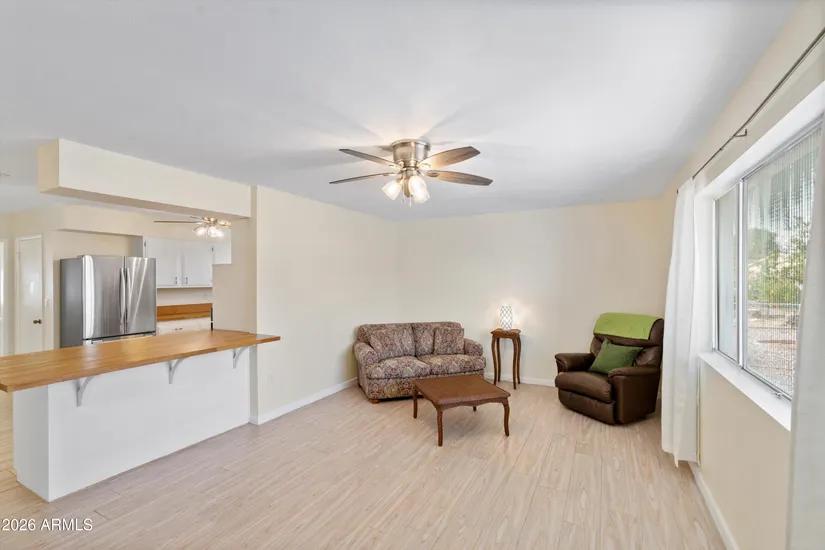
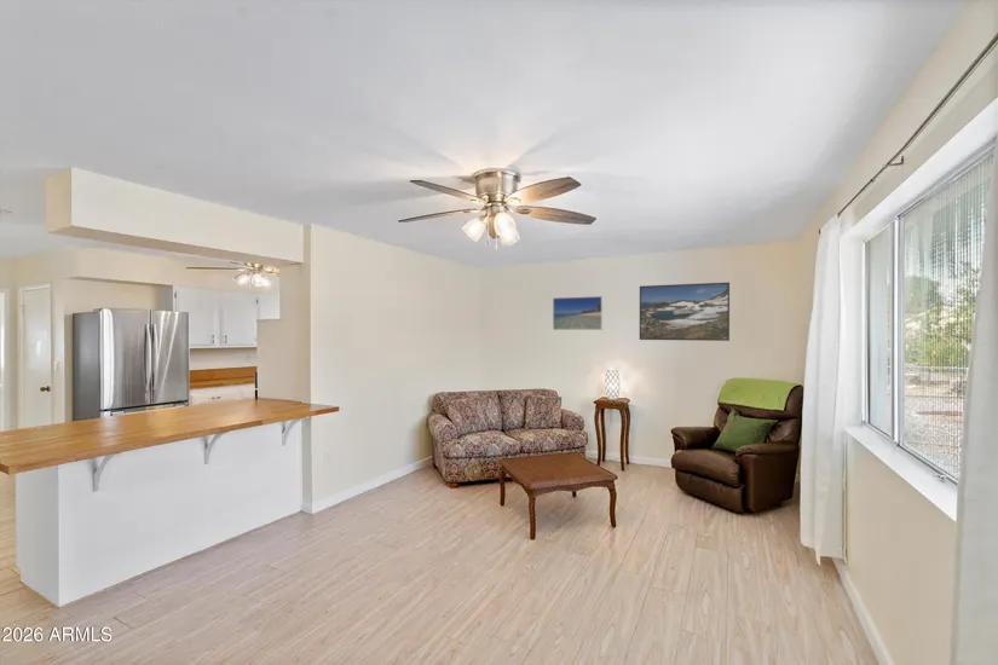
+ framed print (682, 312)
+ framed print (577, 313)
